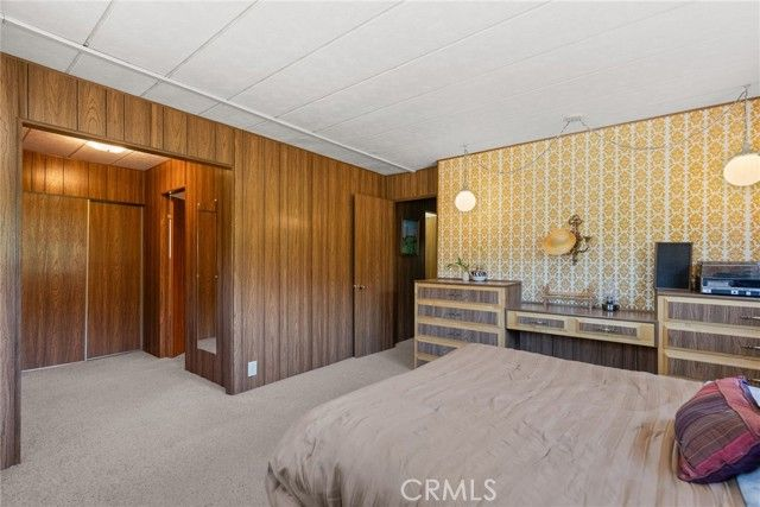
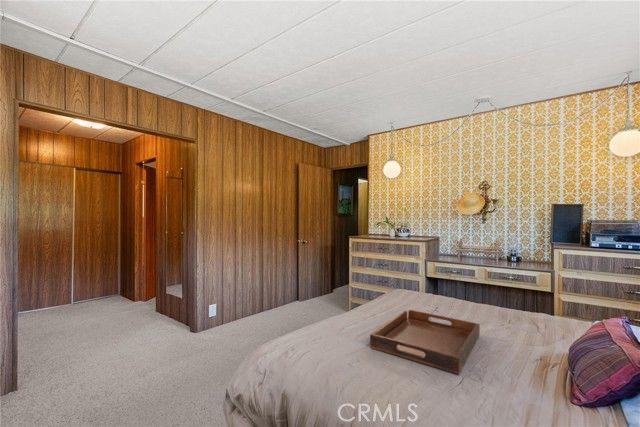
+ serving tray (427, 335)
